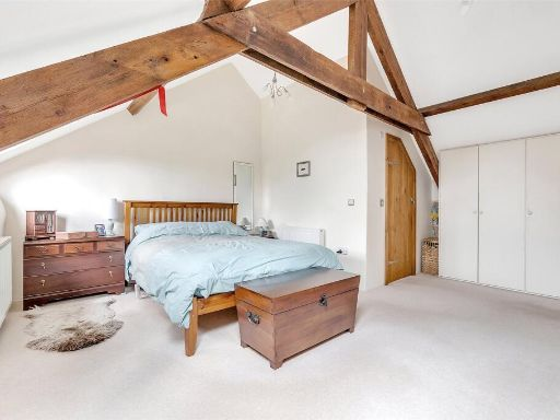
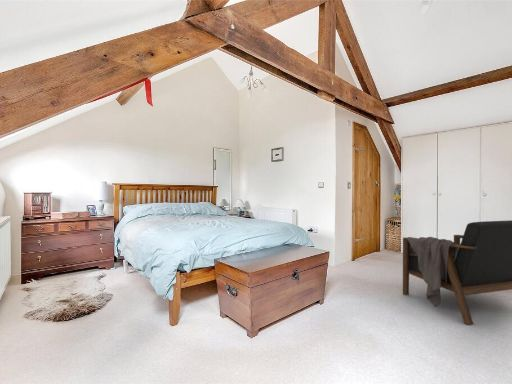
+ armchair (455, 260)
